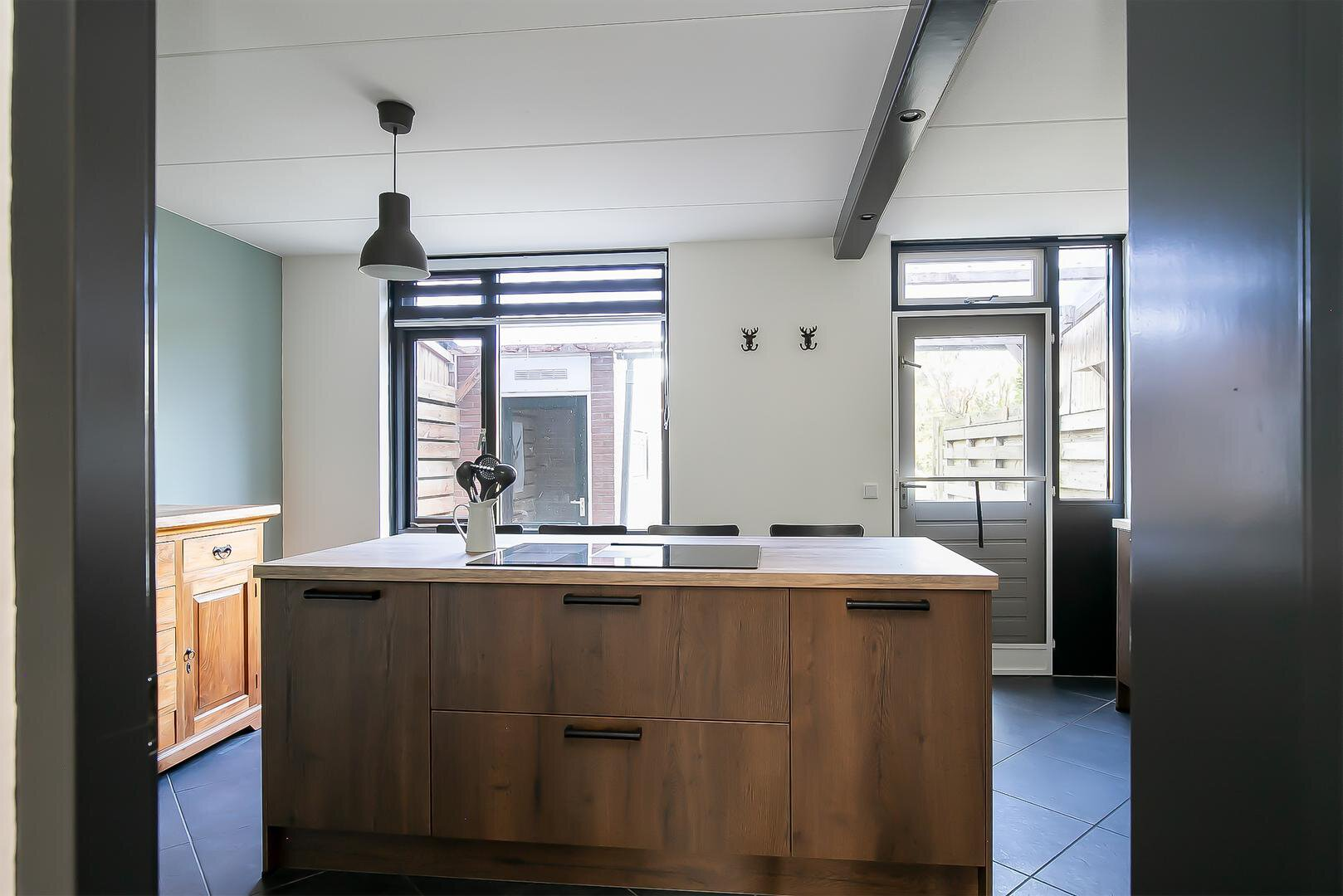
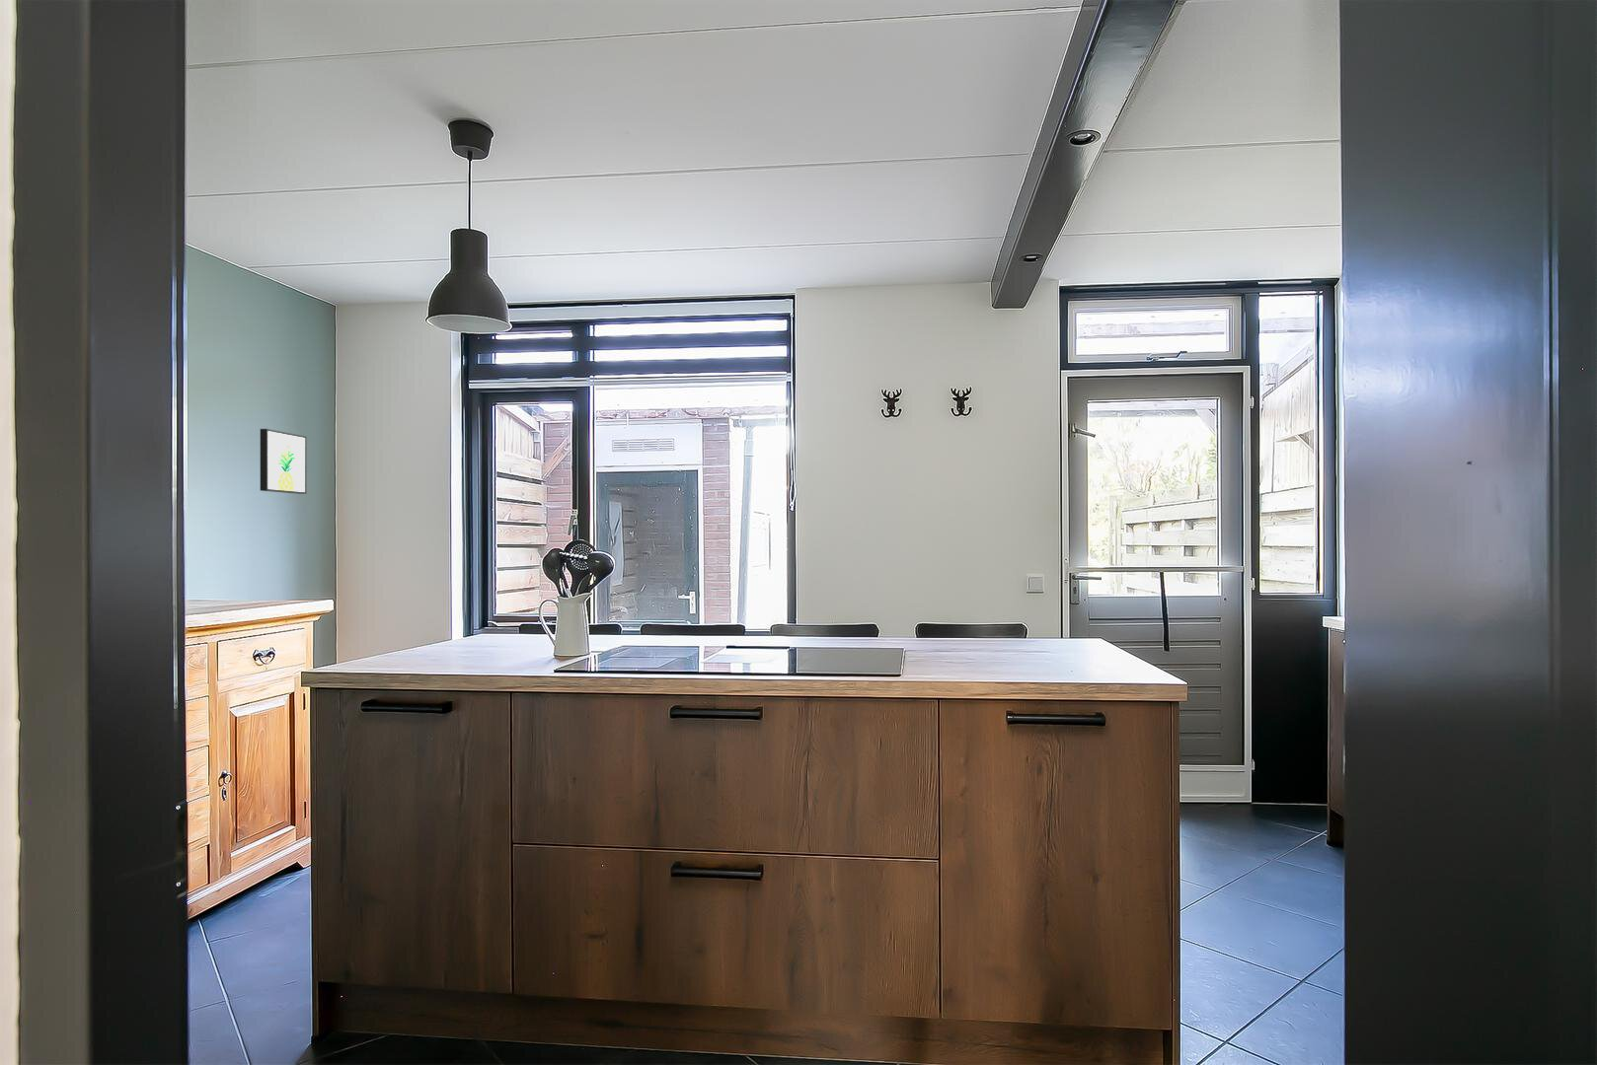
+ wall art (283, 462)
